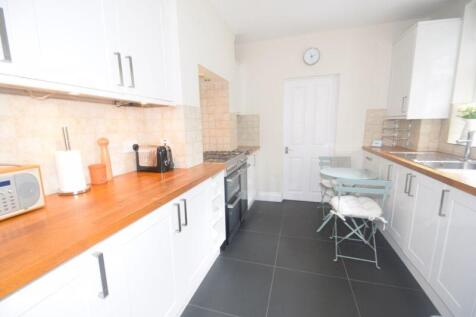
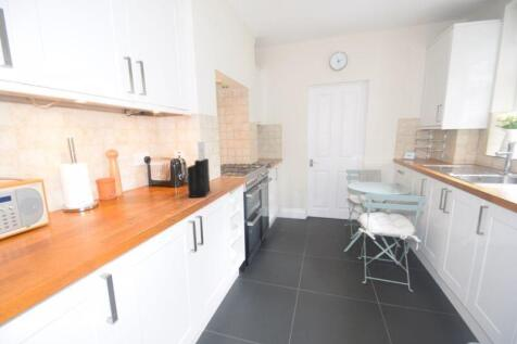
+ knife block (197, 168)
